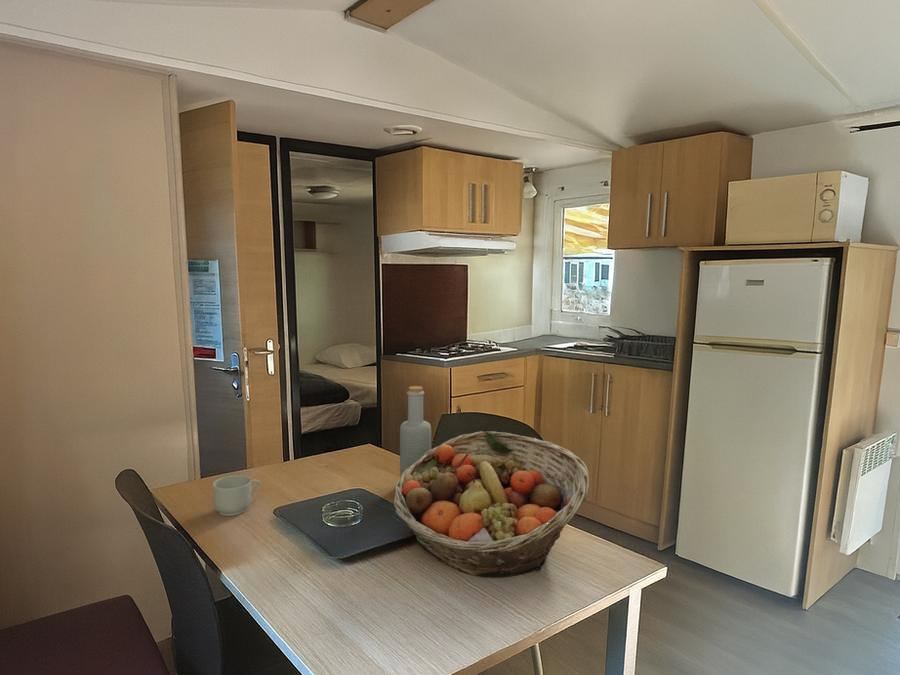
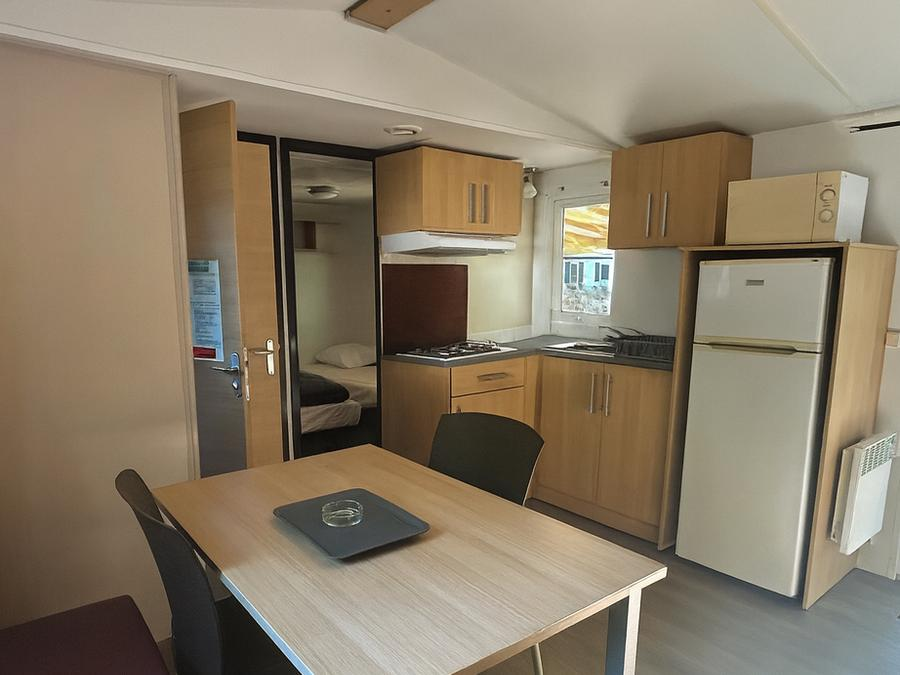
- bottle (415, 437)
- mug (237, 494)
- fruit basket (487, 497)
